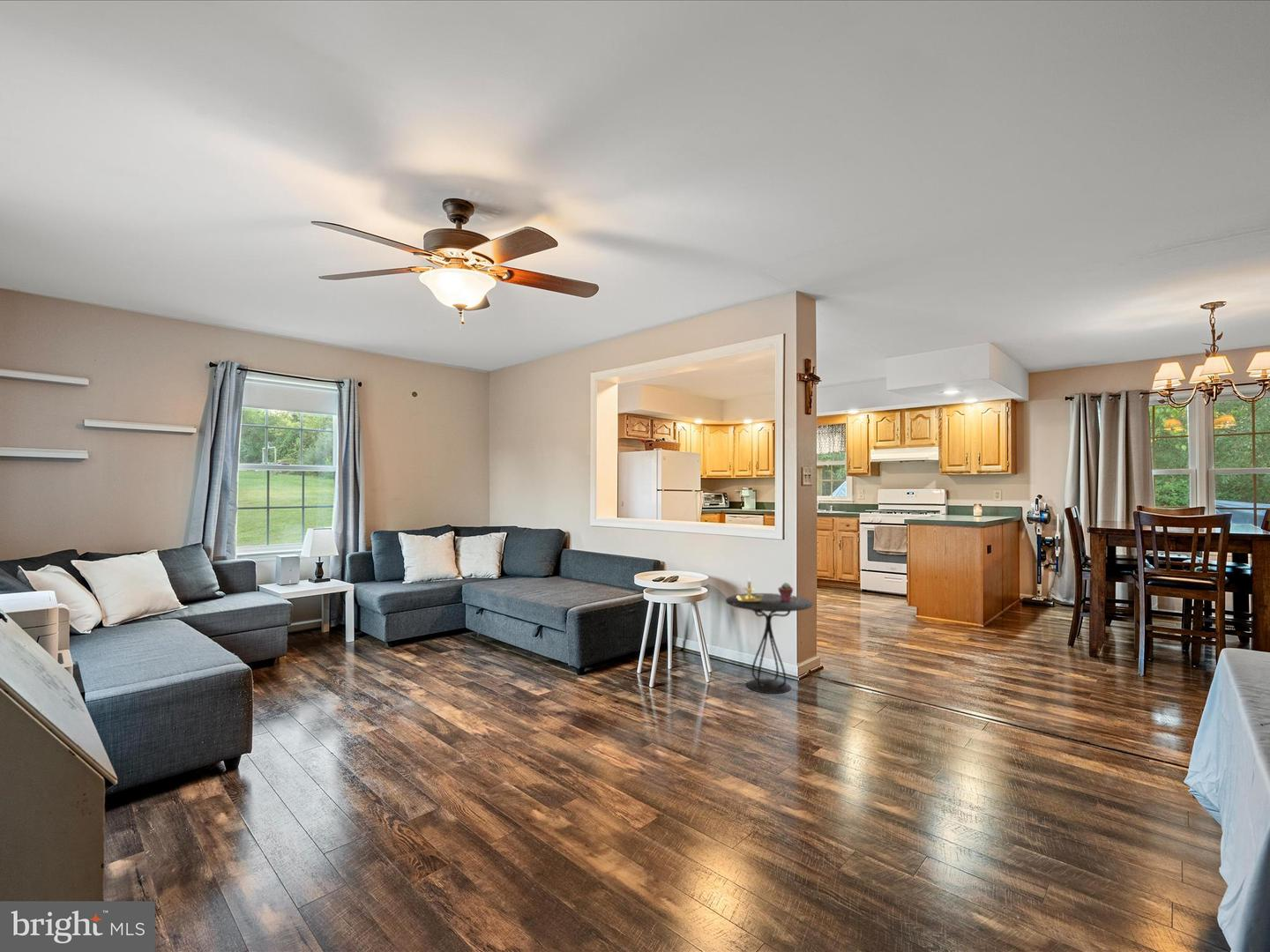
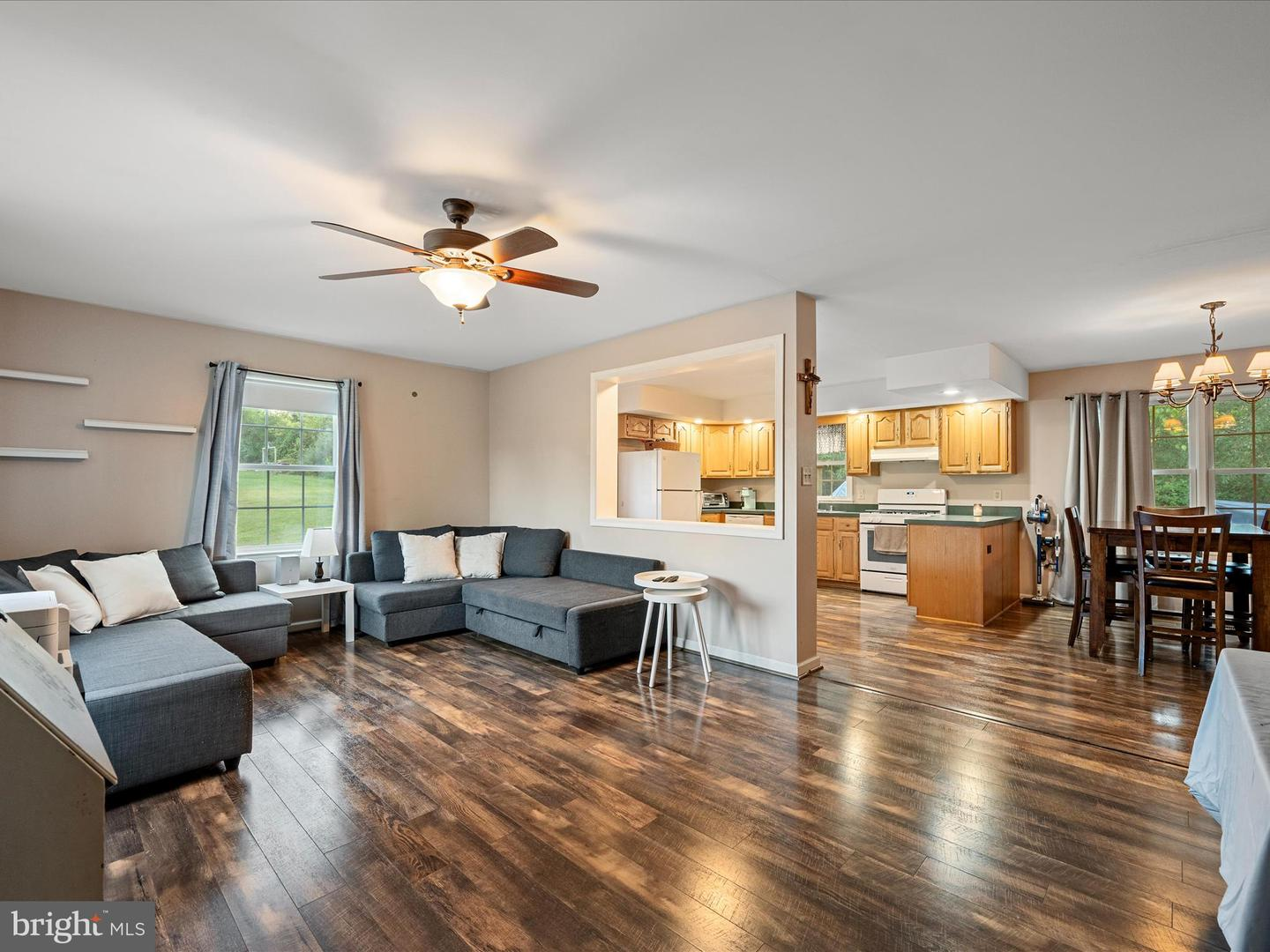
- candle holder (751, 587)
- potted succulent (785, 591)
- side table (771, 643)
